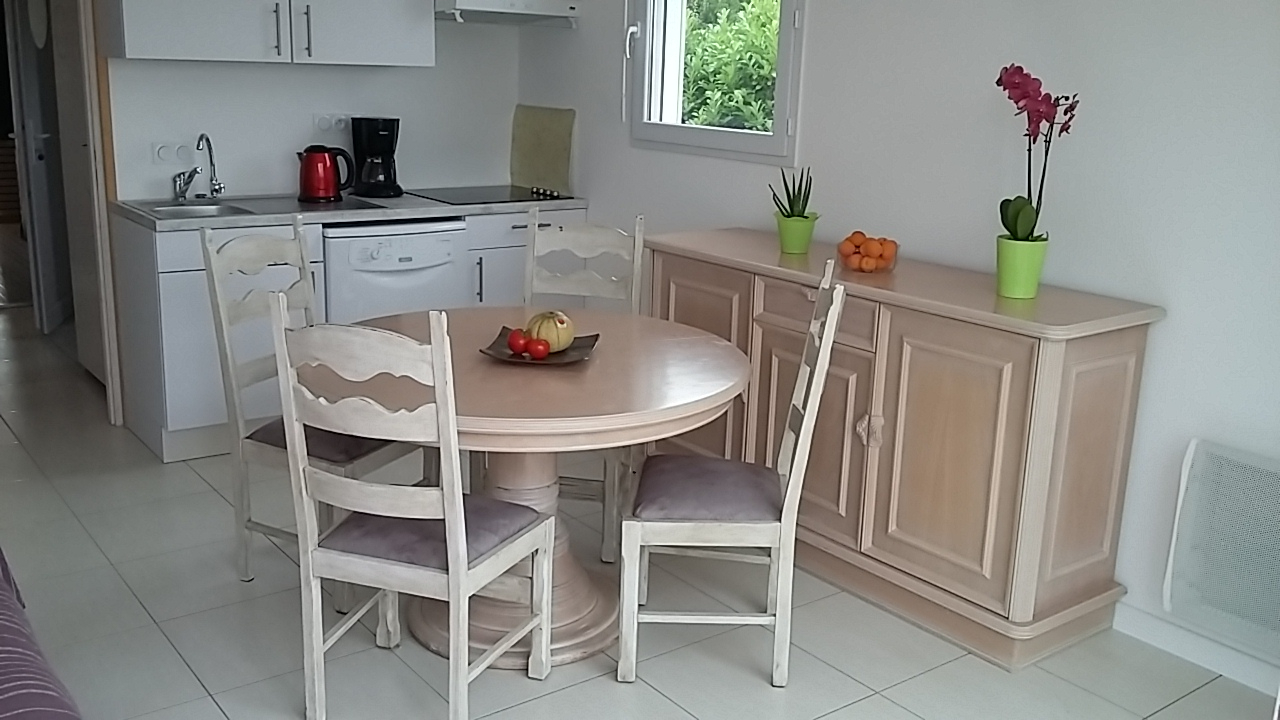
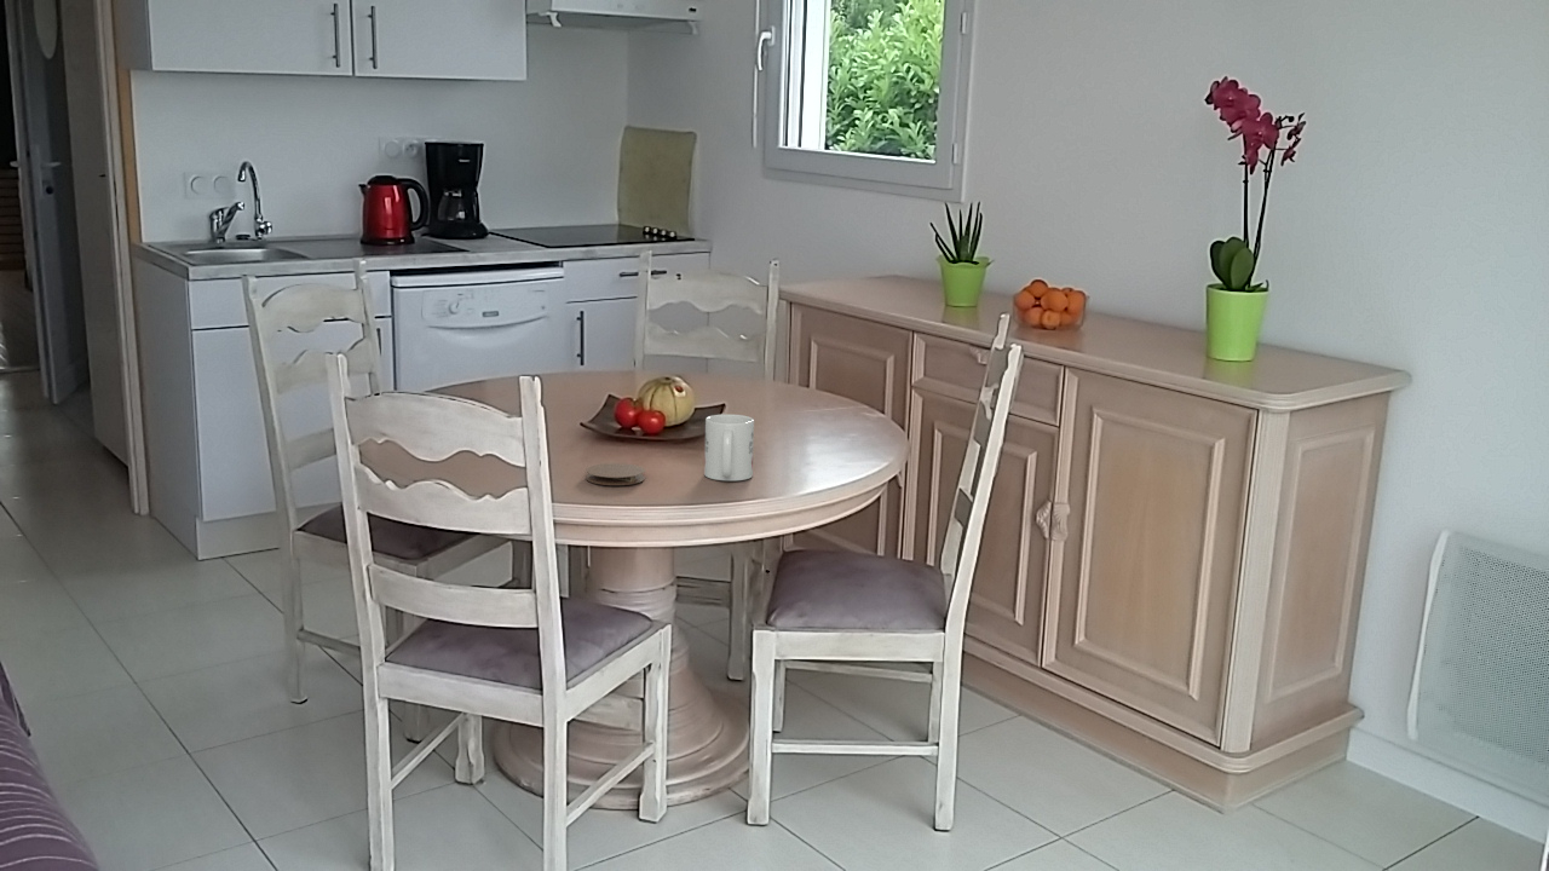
+ mug (729, 449)
+ coaster (615, 473)
